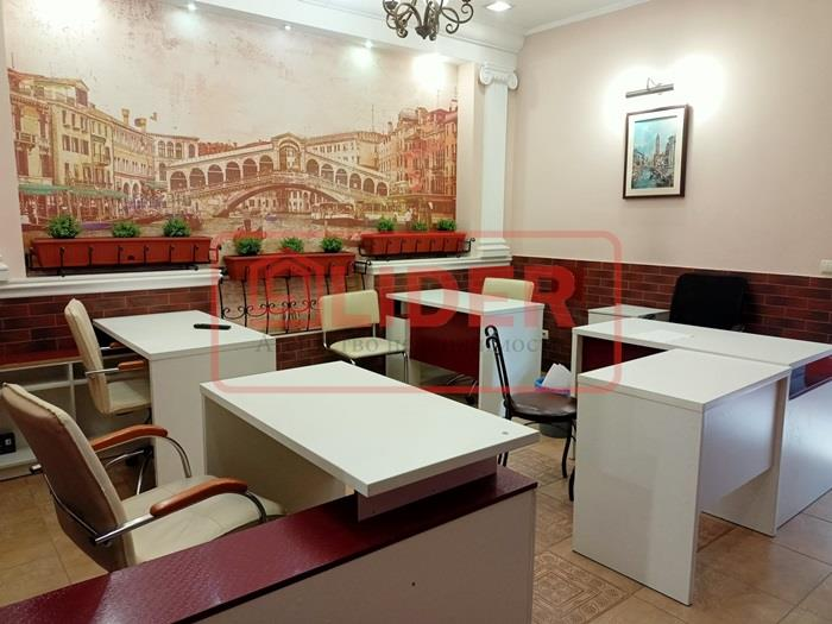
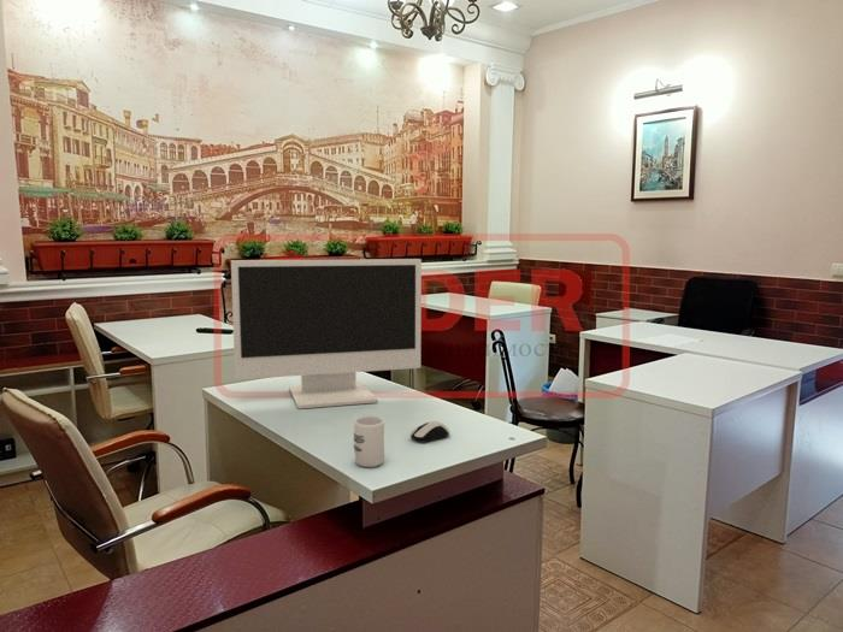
+ cup (369, 442)
+ monitor (330, 329)
+ computer mouse (430, 429)
